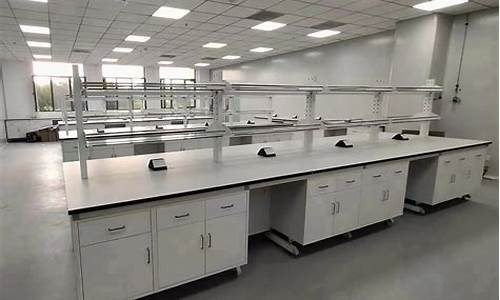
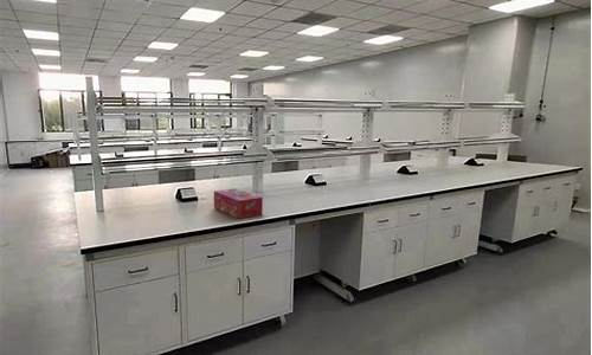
+ tissue box (237, 202)
